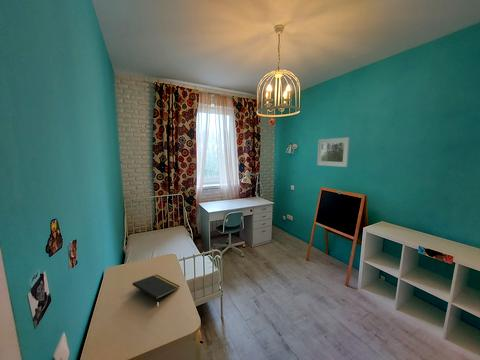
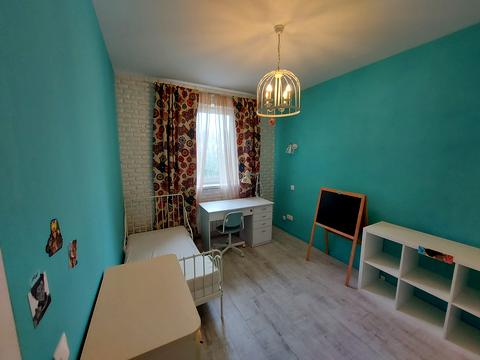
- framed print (332, 152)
- notepad (156, 285)
